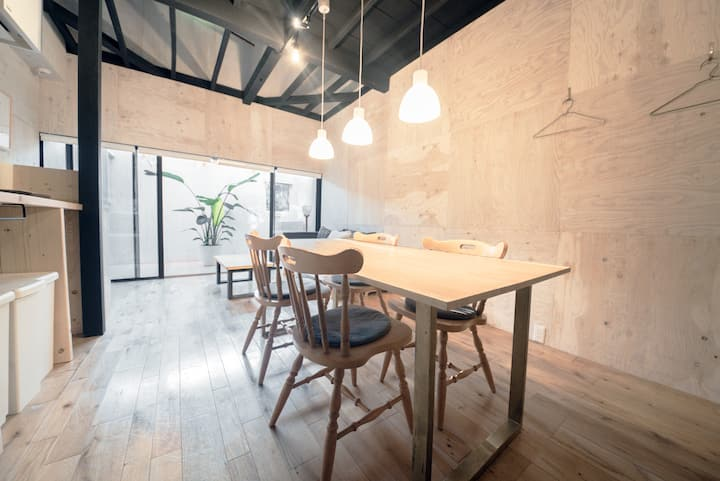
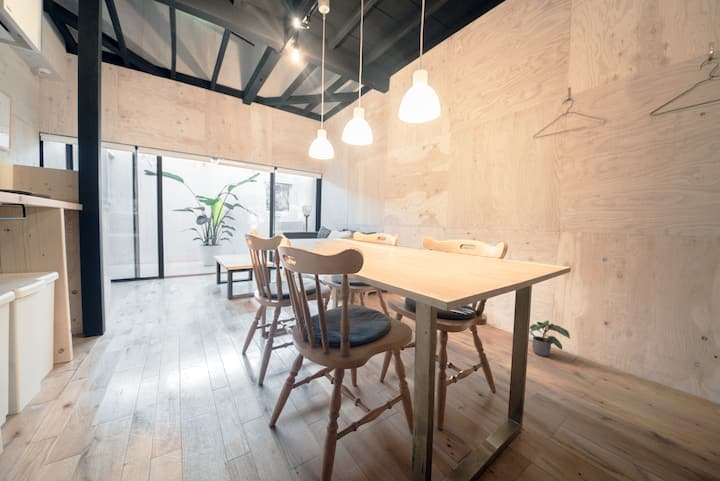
+ potted plant (546, 338)
